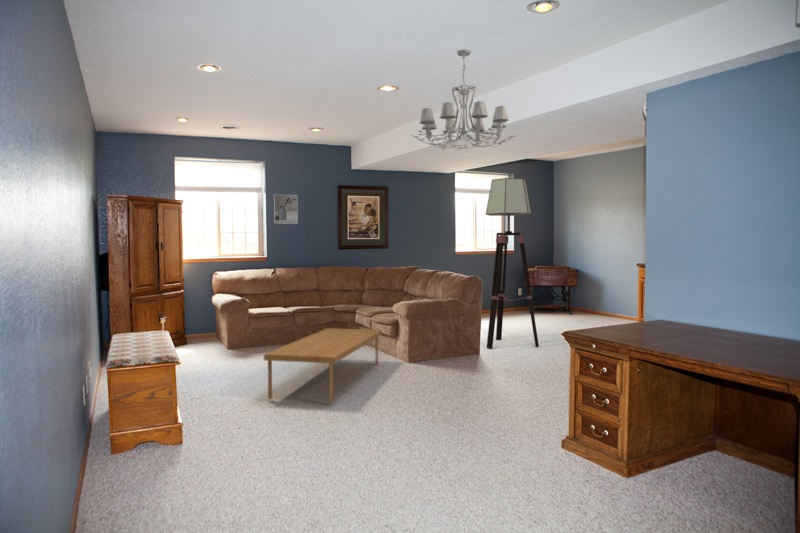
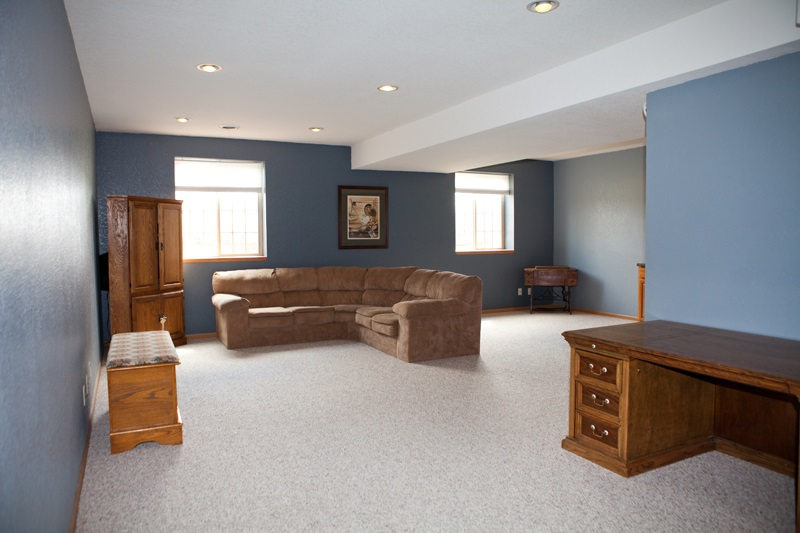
- floor lamp (505, 262)
- coffee table (330, 360)
- chandelier (463, 98)
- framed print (285, 209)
